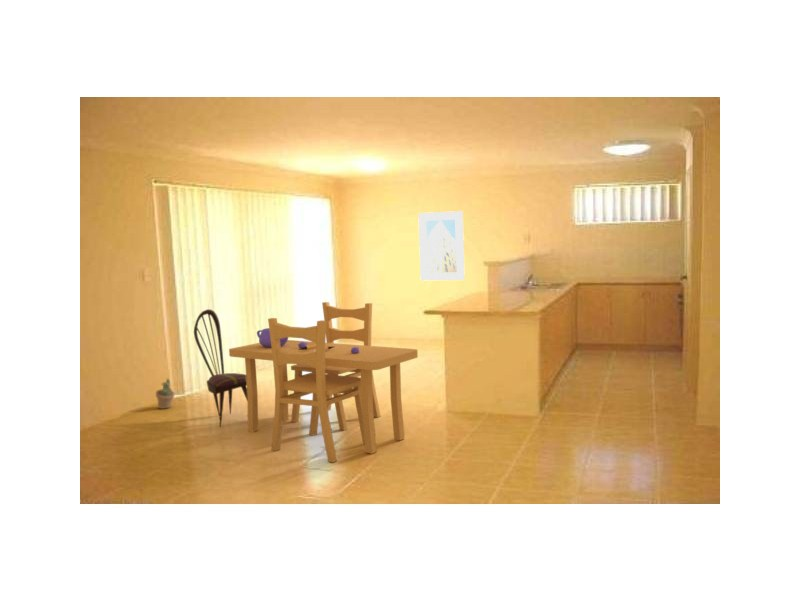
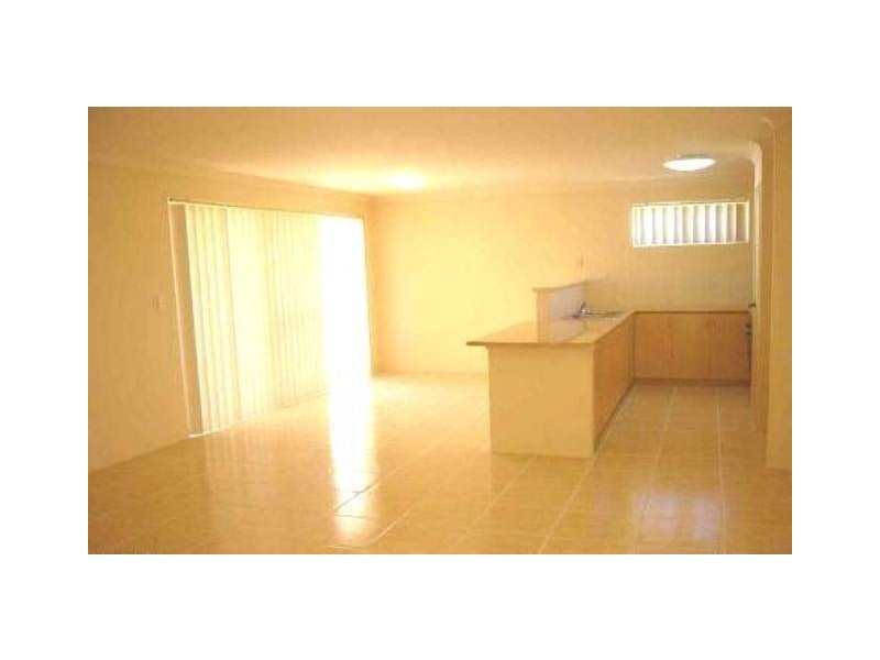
- dining set (327, 371)
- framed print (441, 246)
- decorative plant (165, 393)
- dining chair (223, 364)
